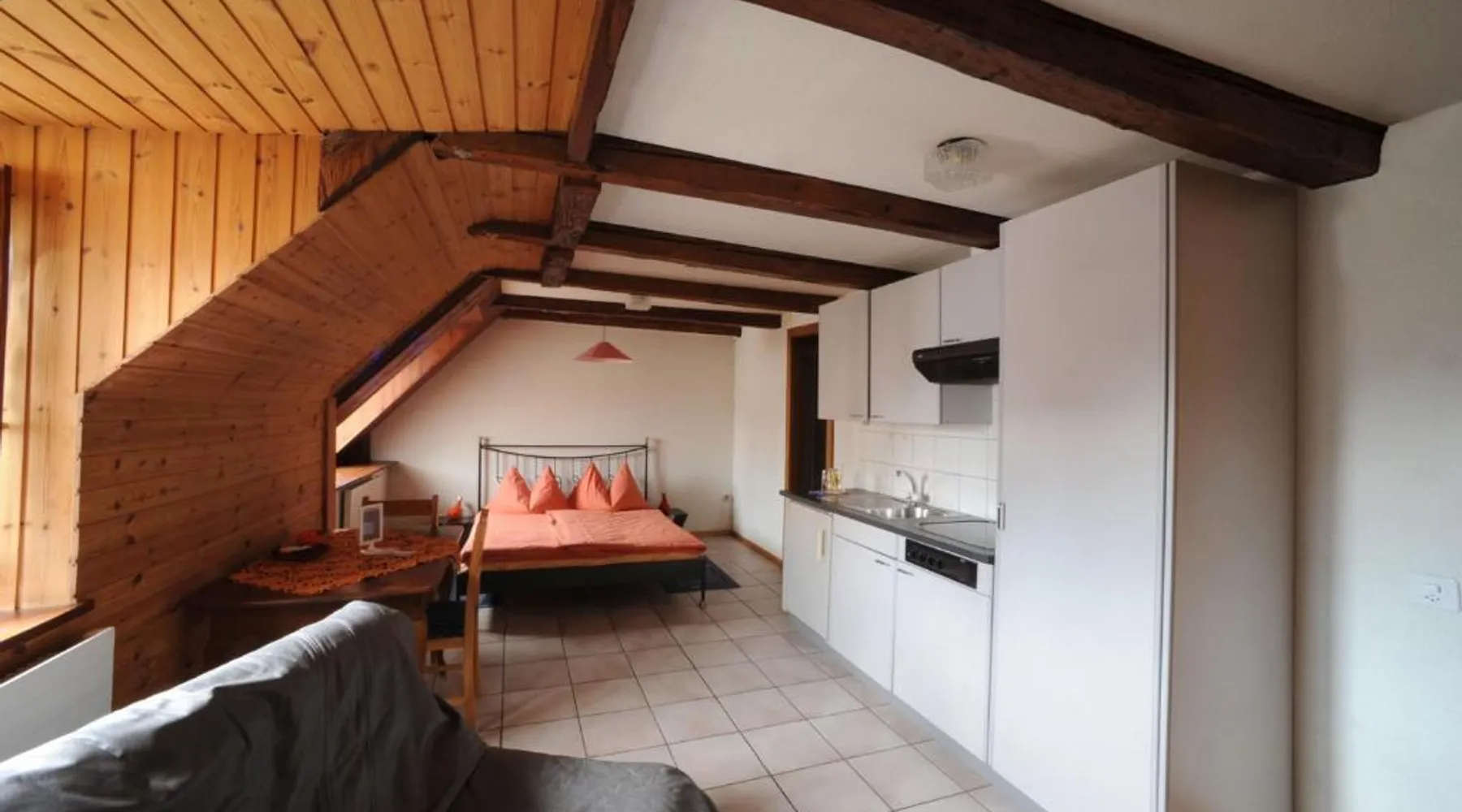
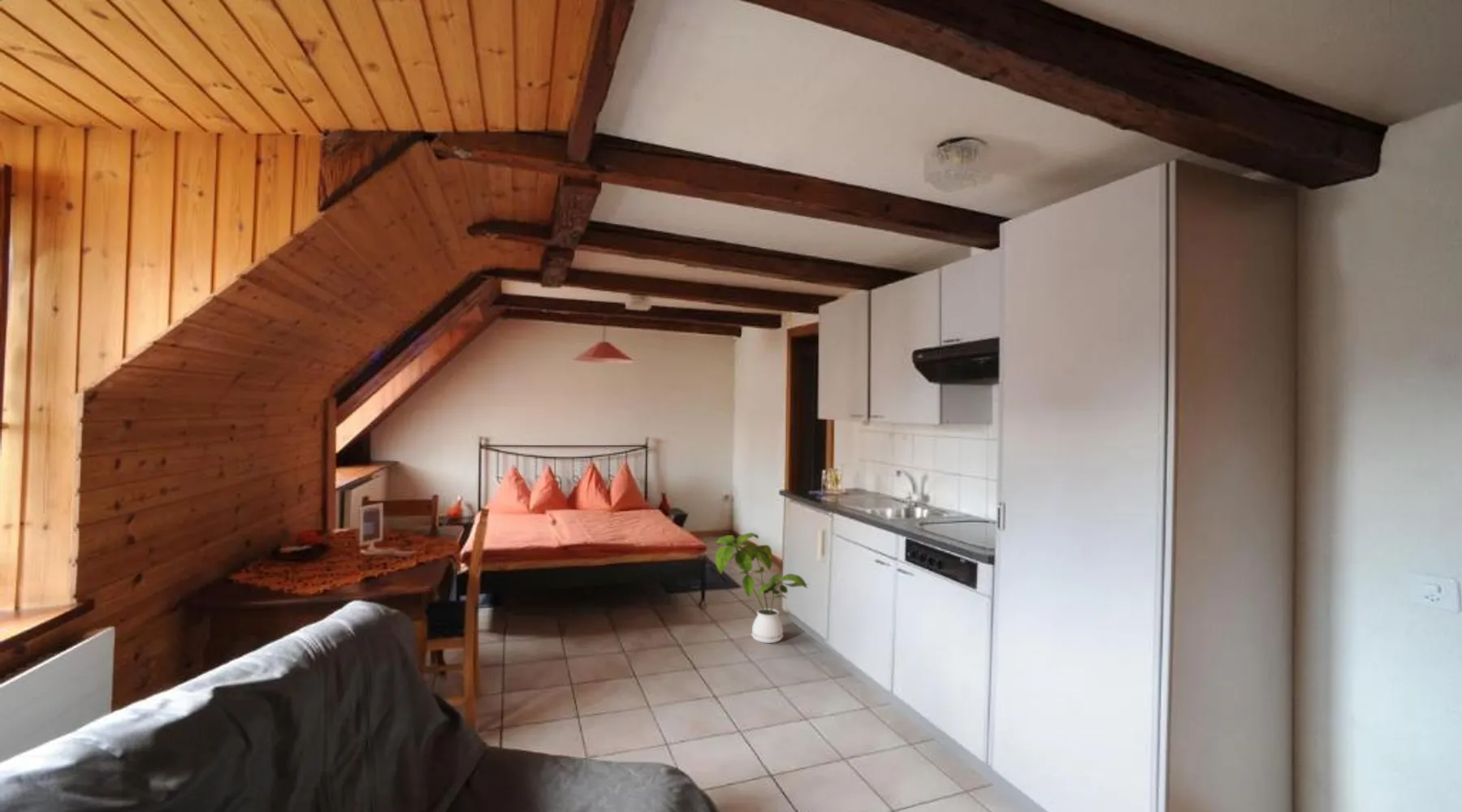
+ house plant (753, 587)
